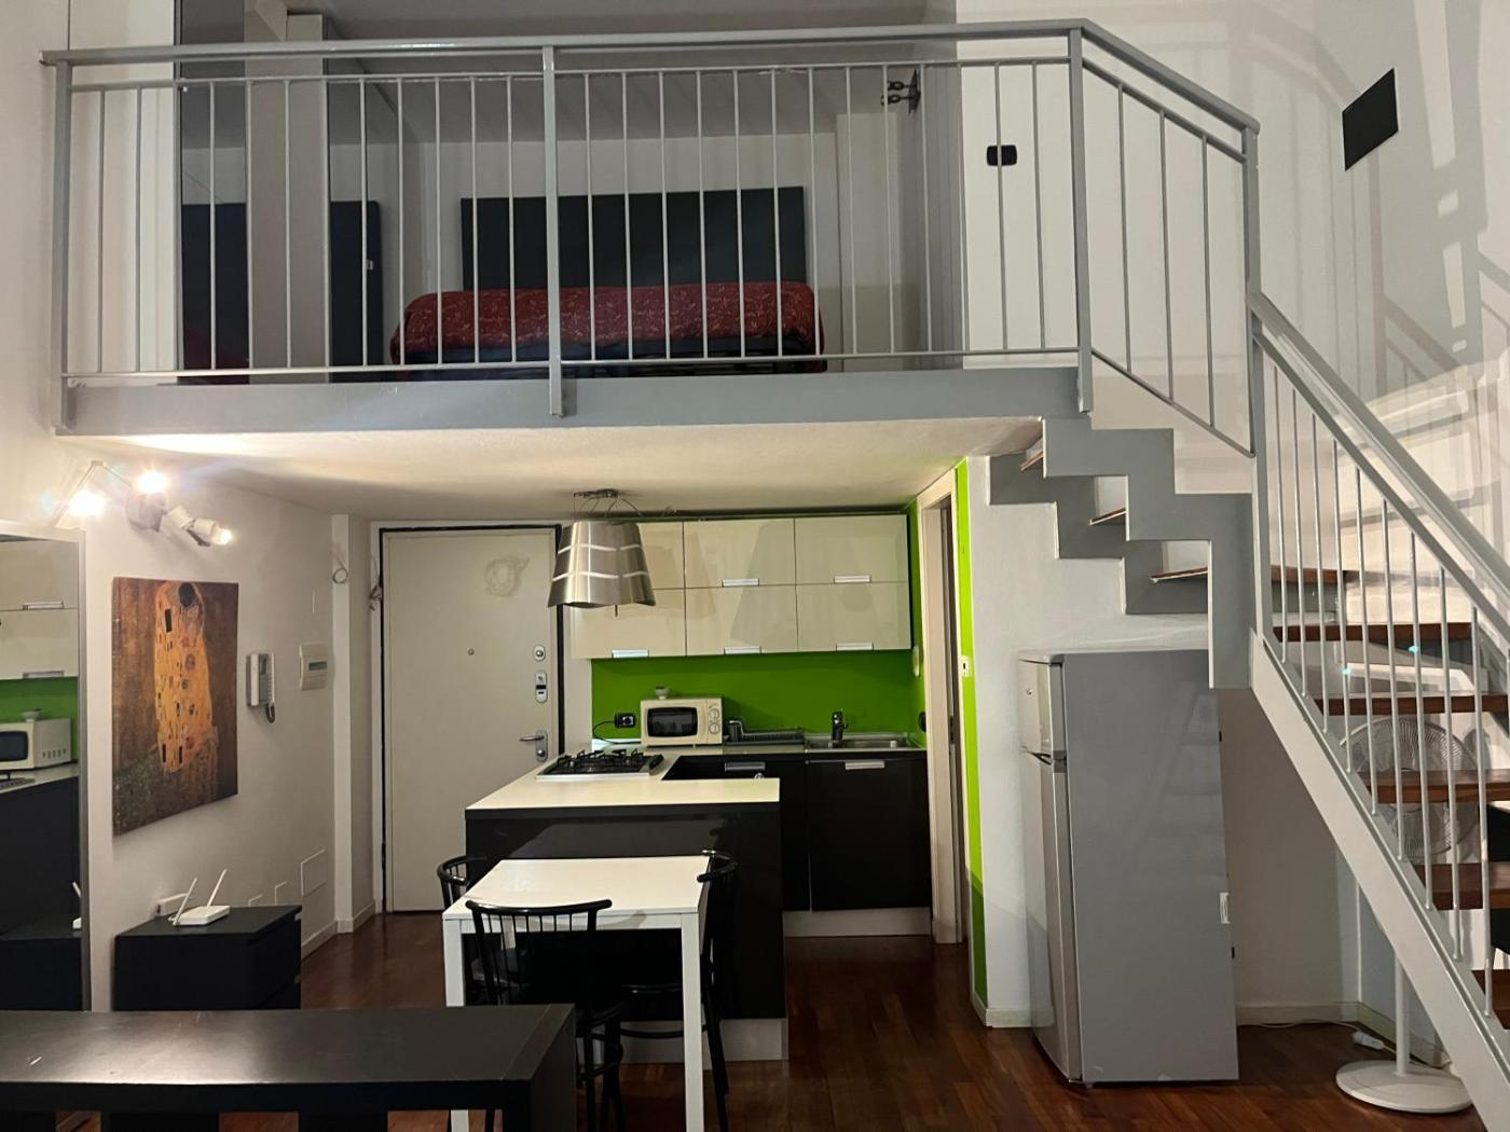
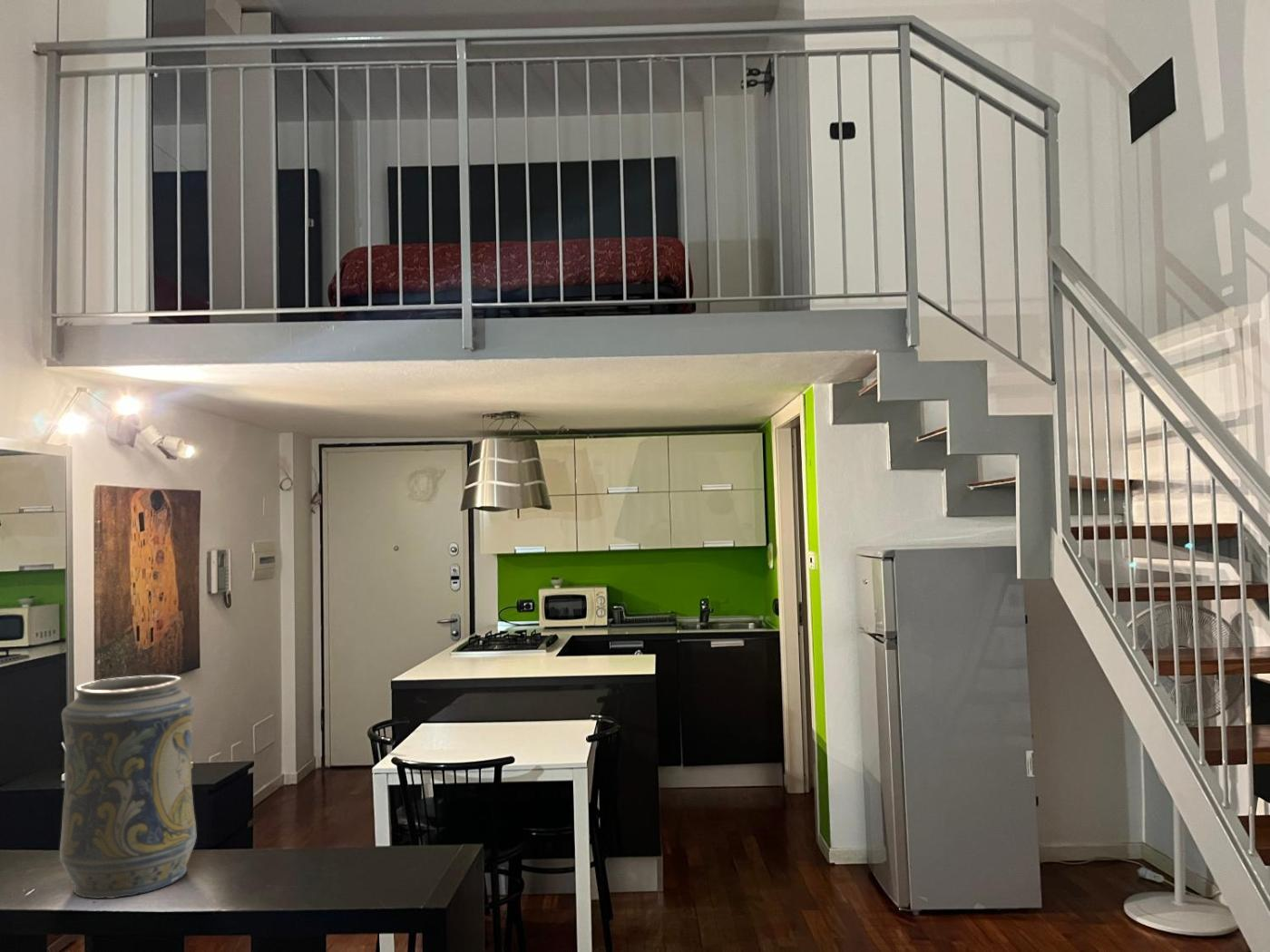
+ decorative vase (130, 780)
